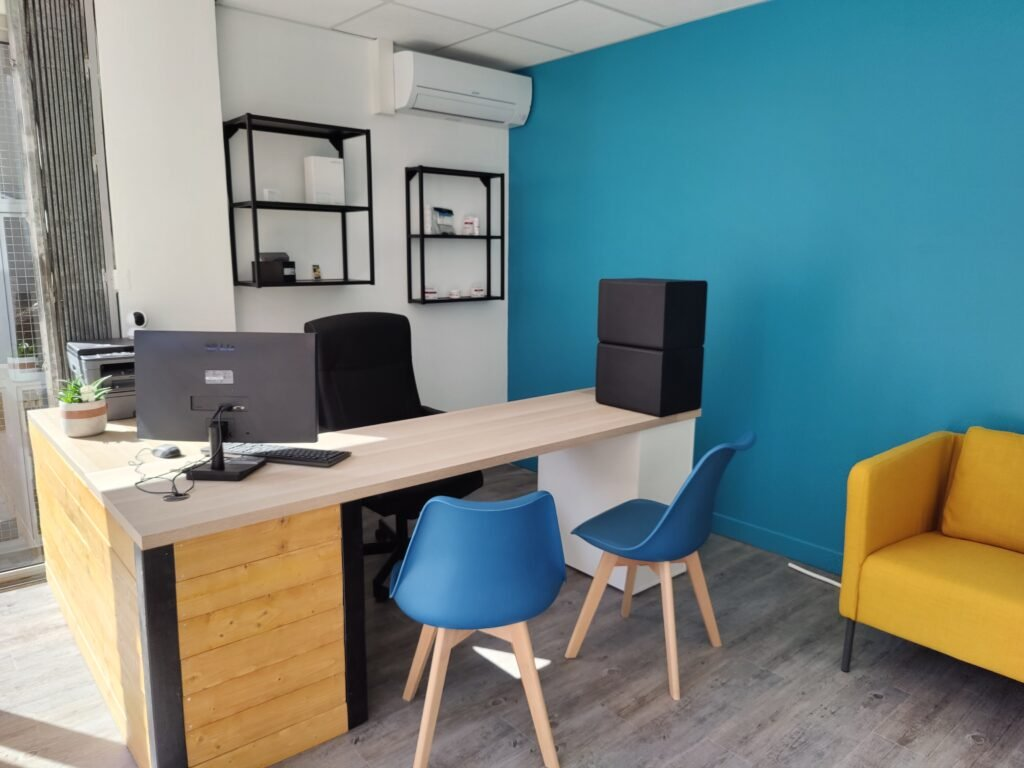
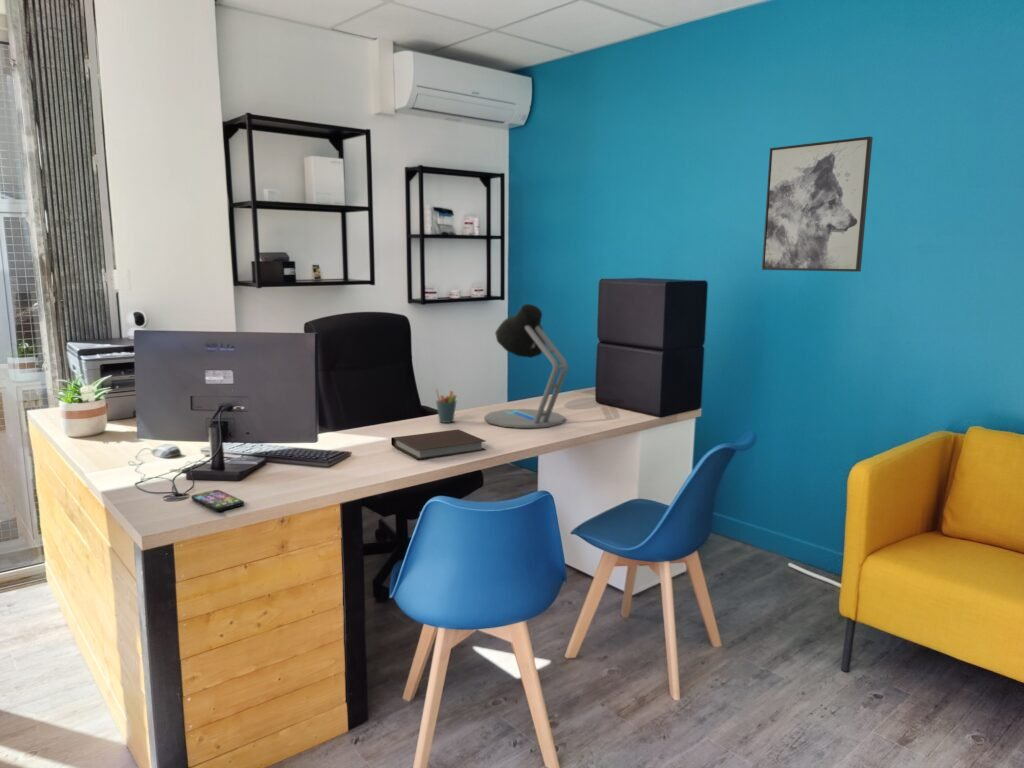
+ wall art (813, 207)
+ pen holder (446, 405)
+ notebook (438, 443)
+ smartphone (217, 500)
+ desk lamp (531, 357)
